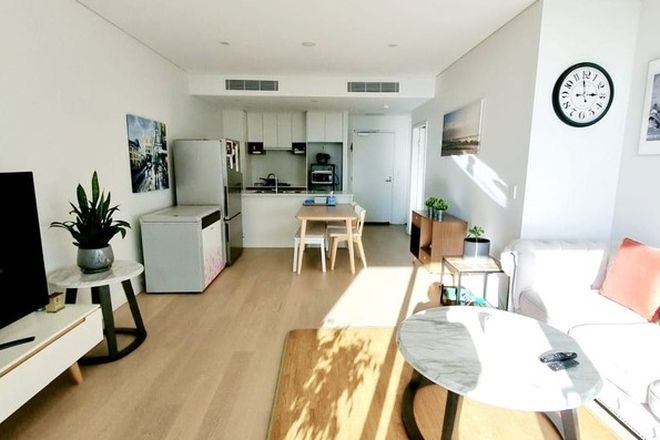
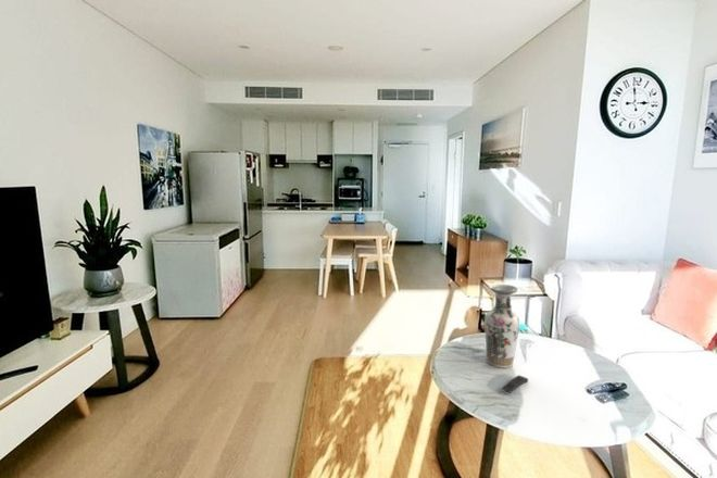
+ remote control (514, 385)
+ vase (501, 325)
